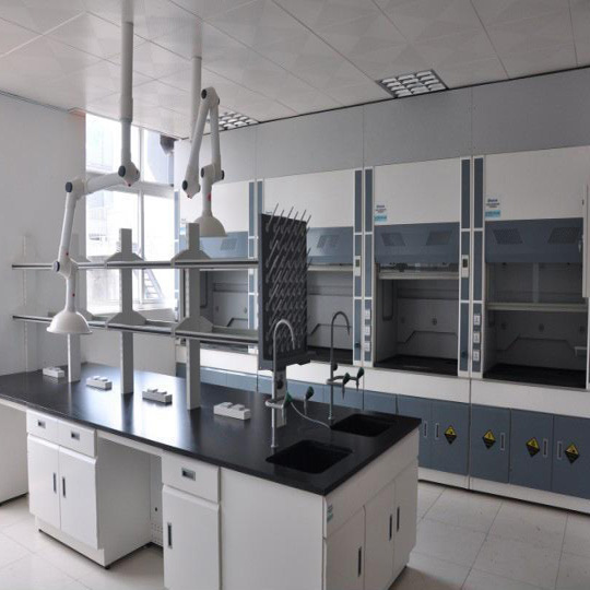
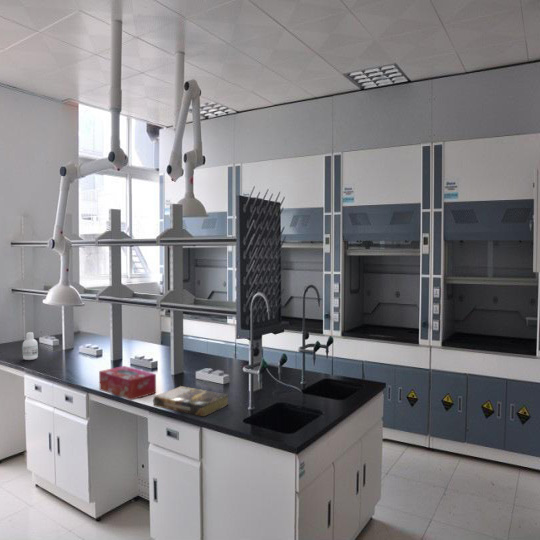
+ book (191, 400)
+ tissue box (127, 382)
+ bottle (30, 345)
